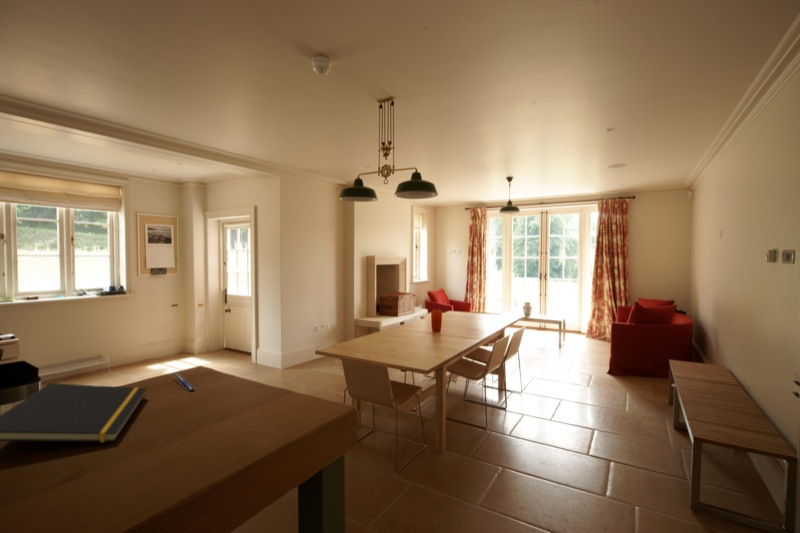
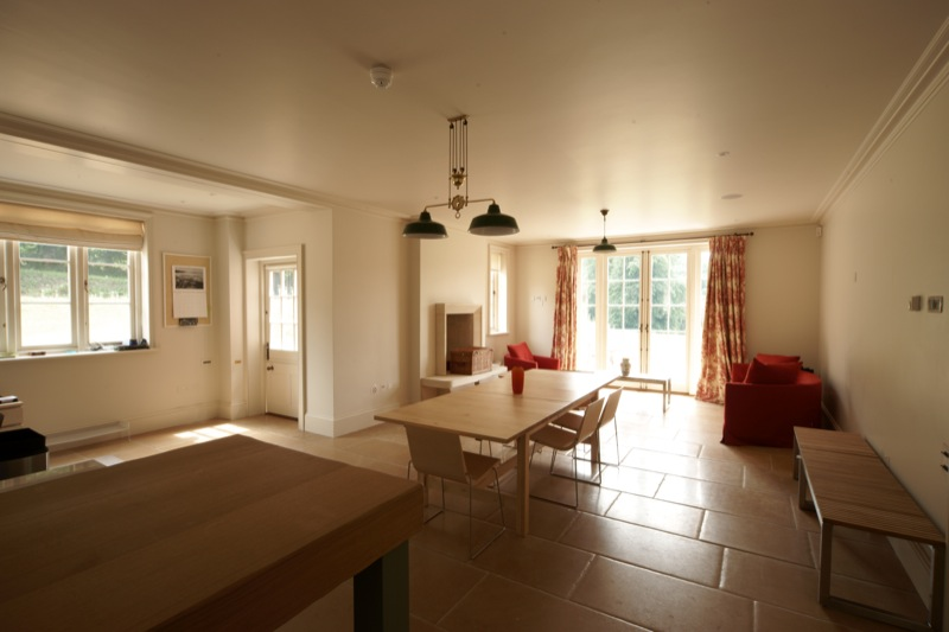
- pen (183, 381)
- notepad (78, 409)
